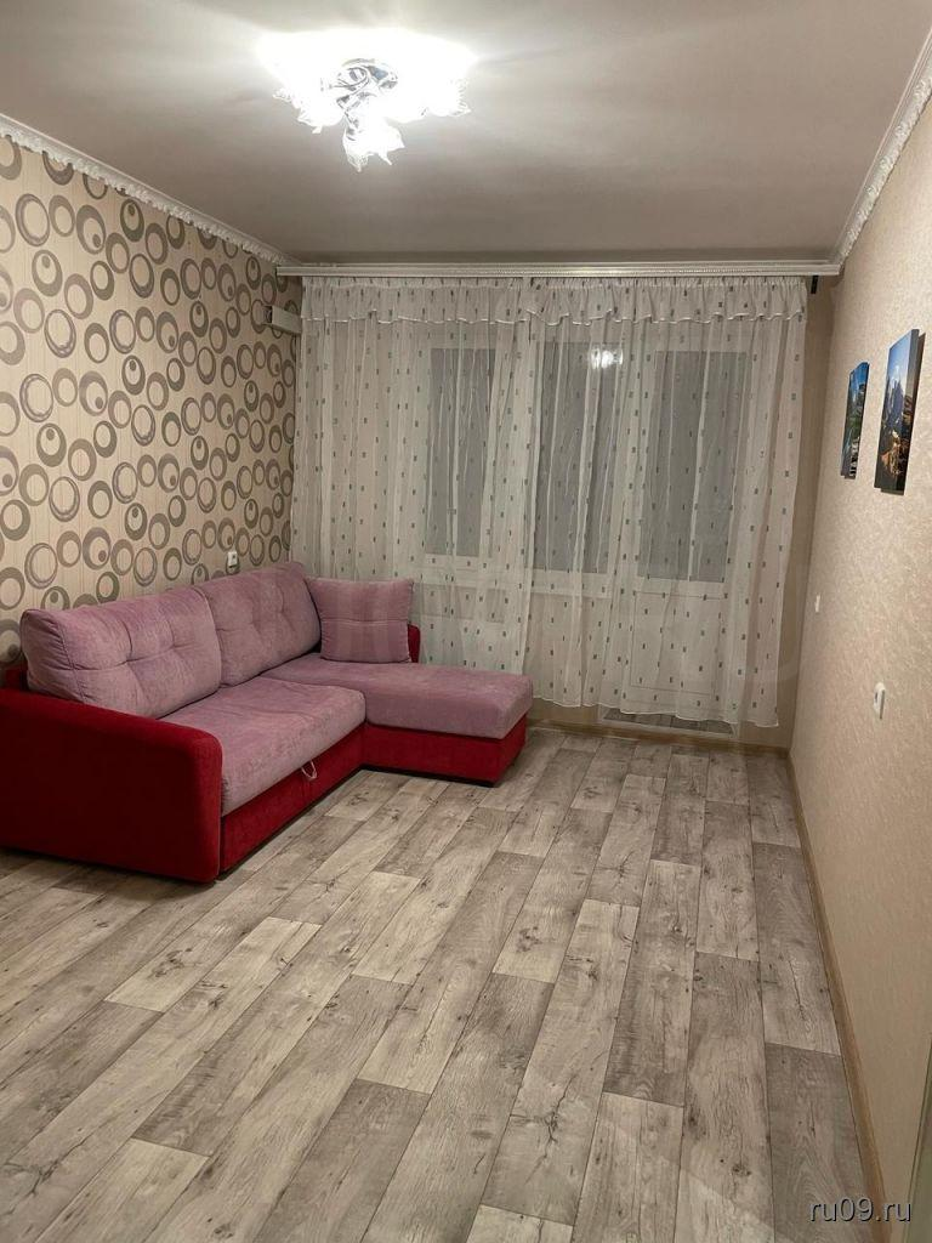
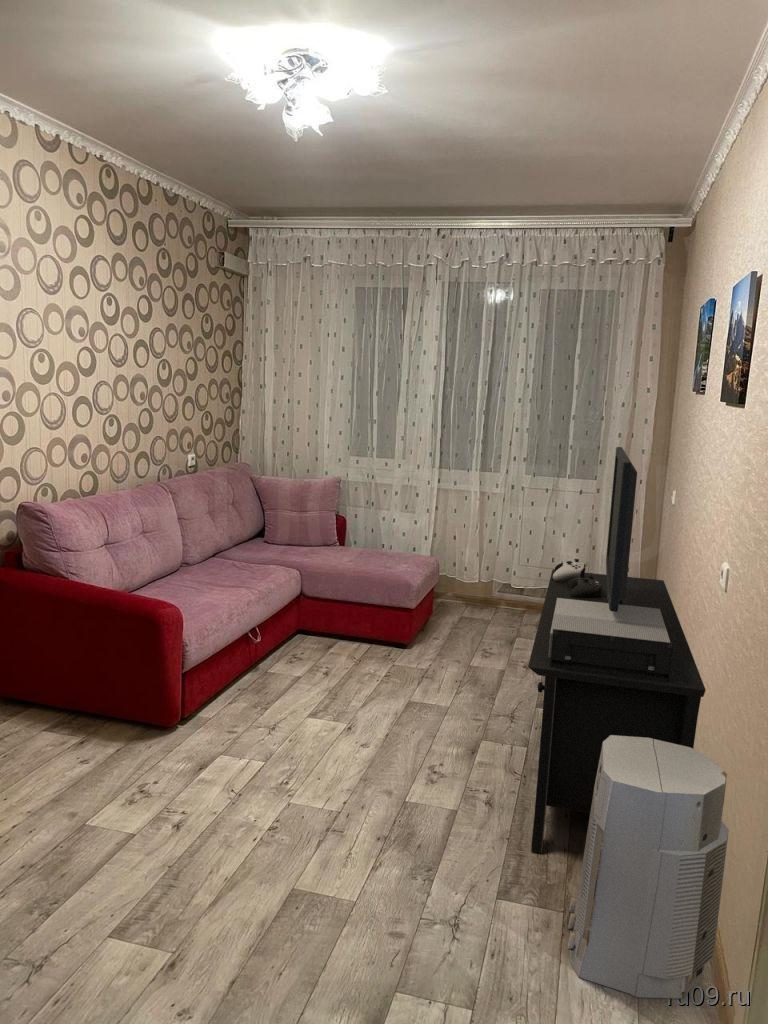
+ media console (610, 612)
+ air purifier (647, 860)
